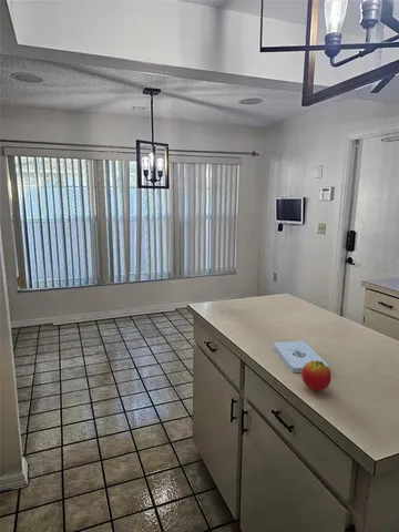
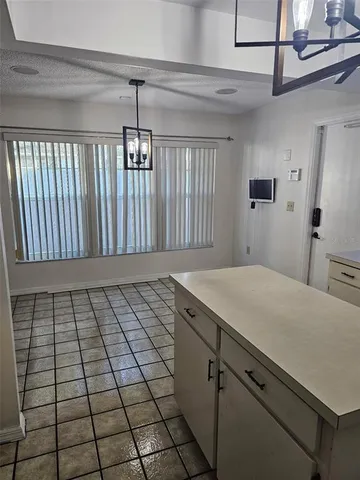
- apple (316, 374)
- notepad (298, 355)
